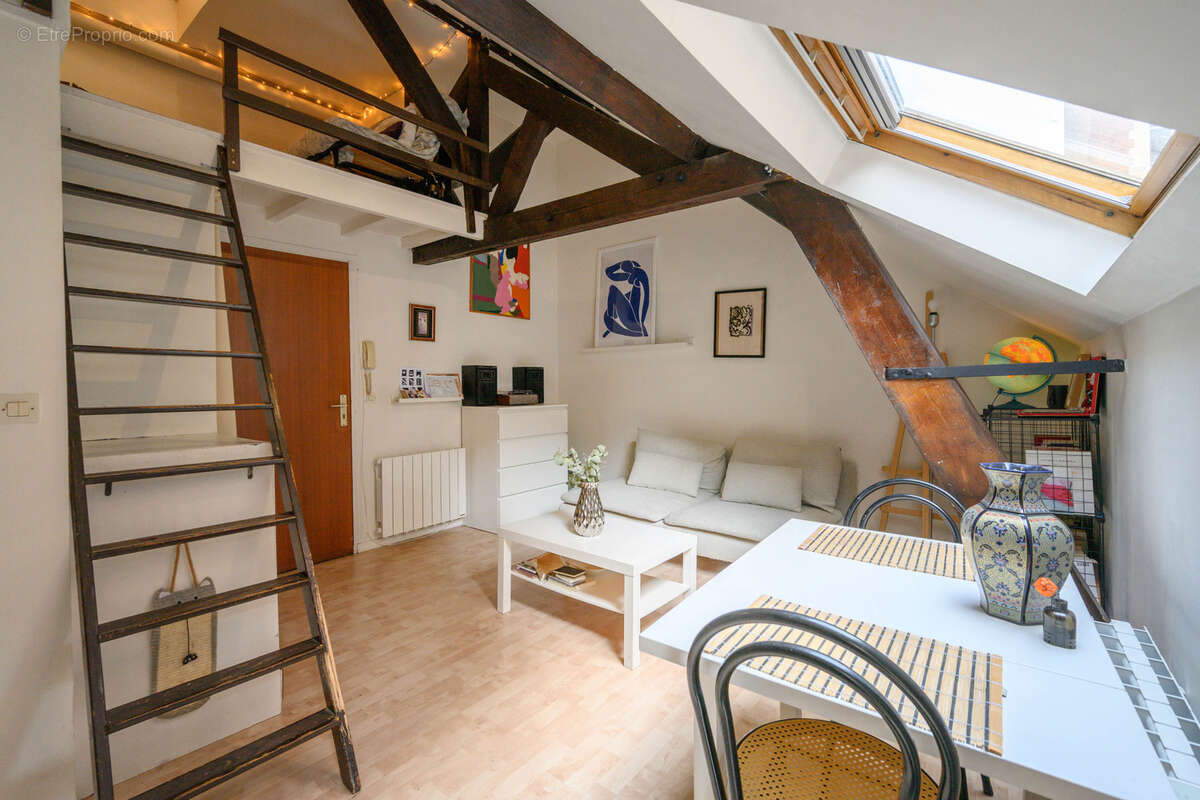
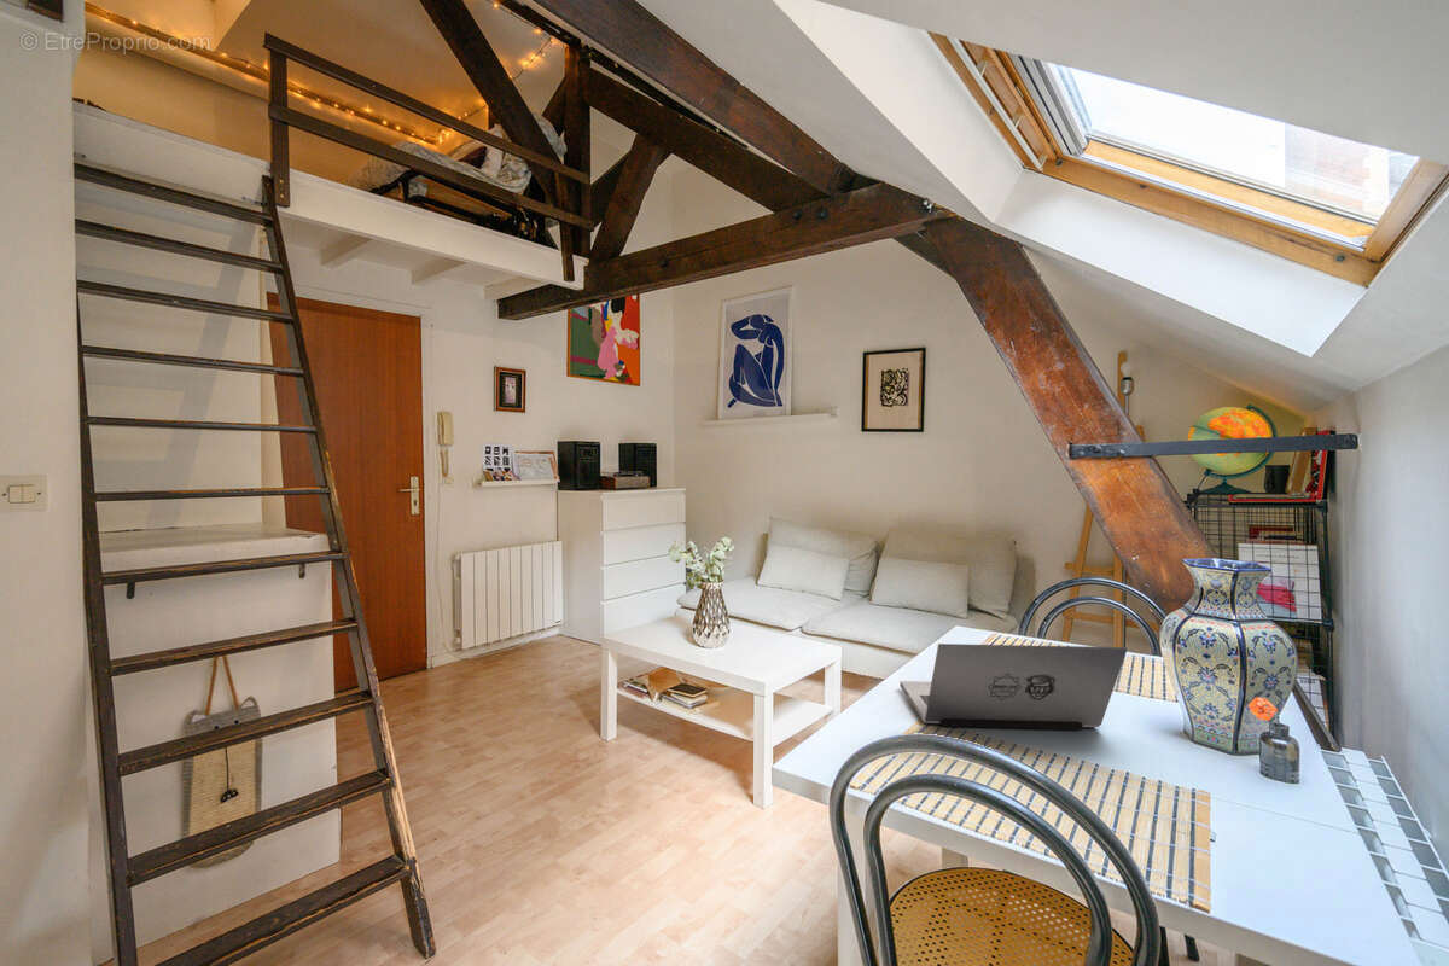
+ laptop (1000, 670)
